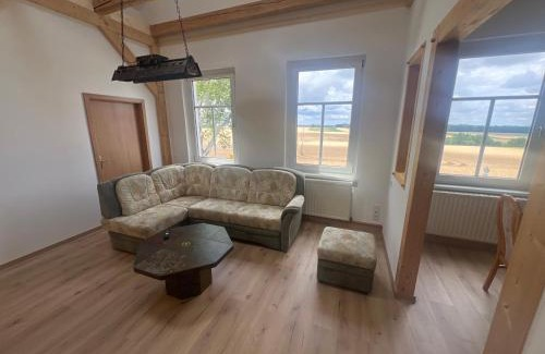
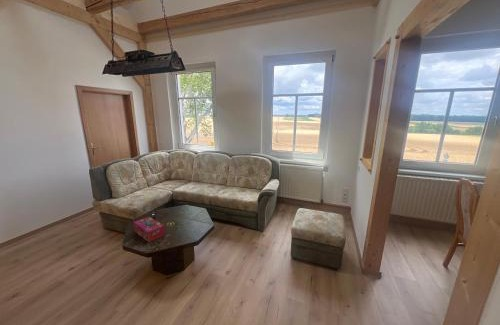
+ tissue box (149, 228)
